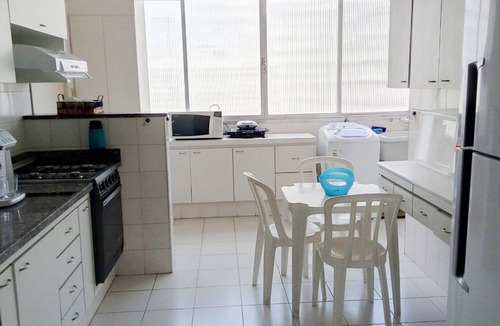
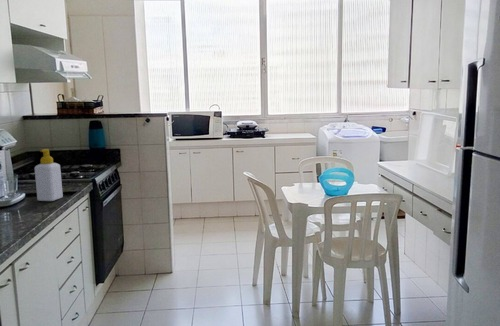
+ soap bottle (48, 174)
